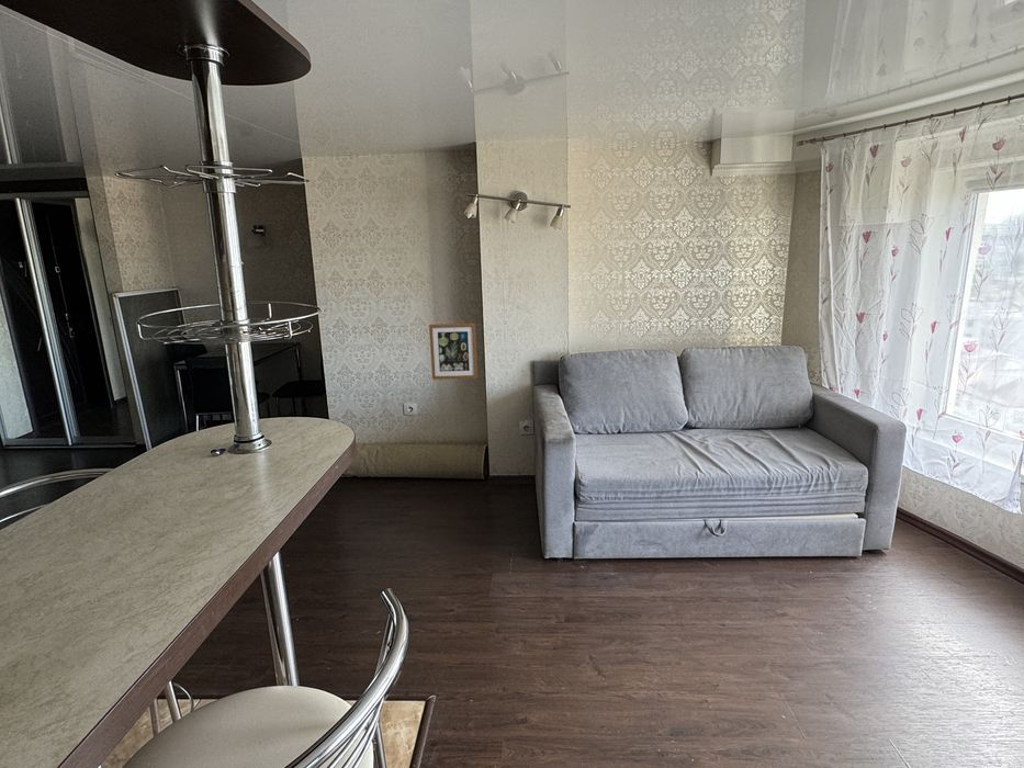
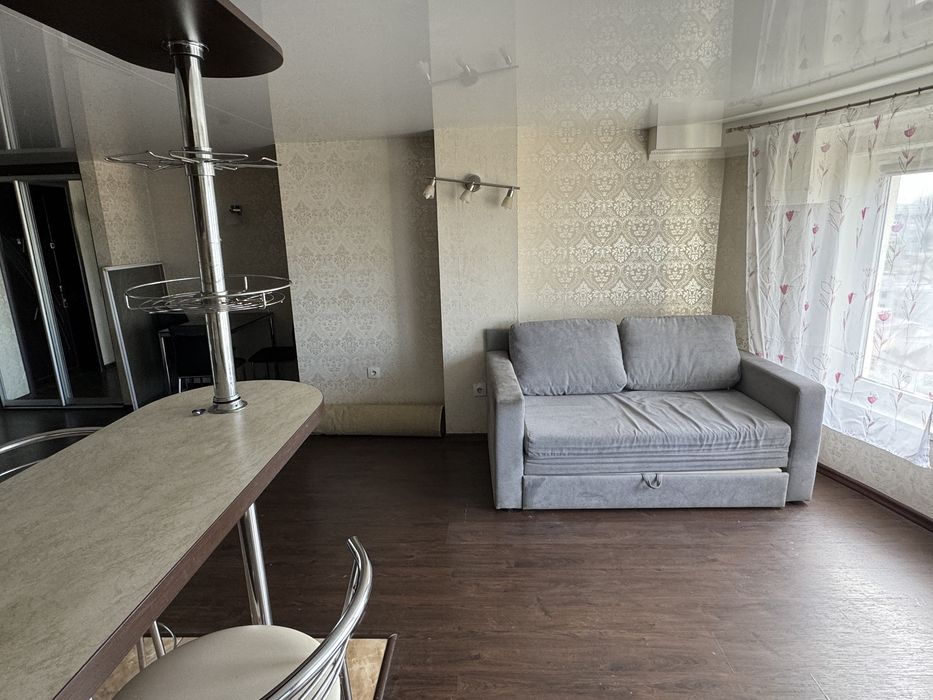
- wall art (453, 351)
